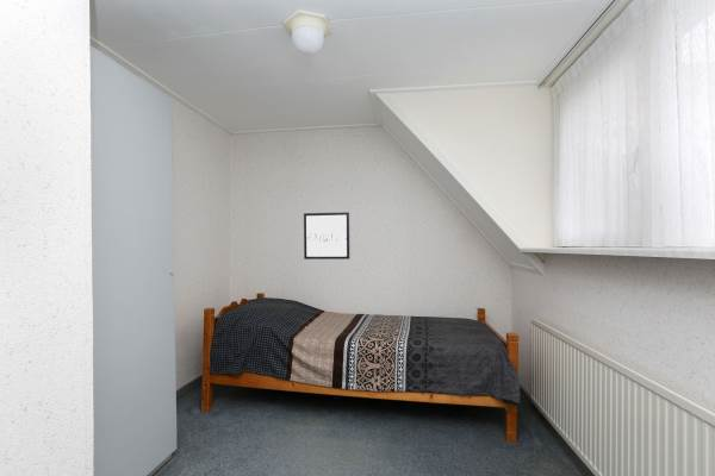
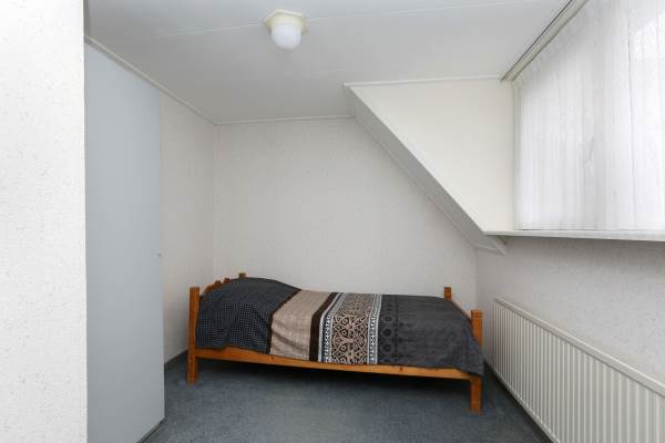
- wall art (327, 236)
